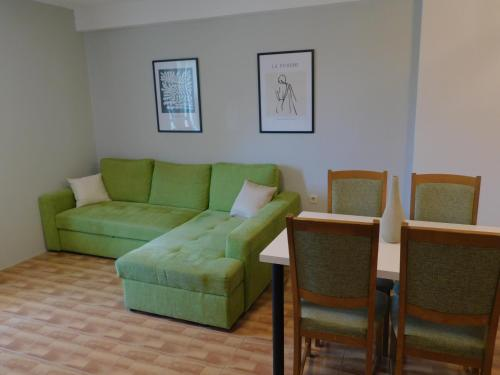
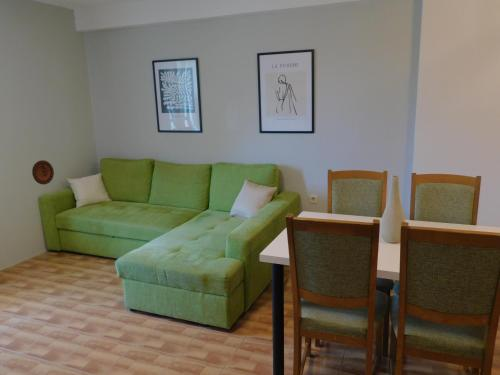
+ decorative plate (42, 172)
